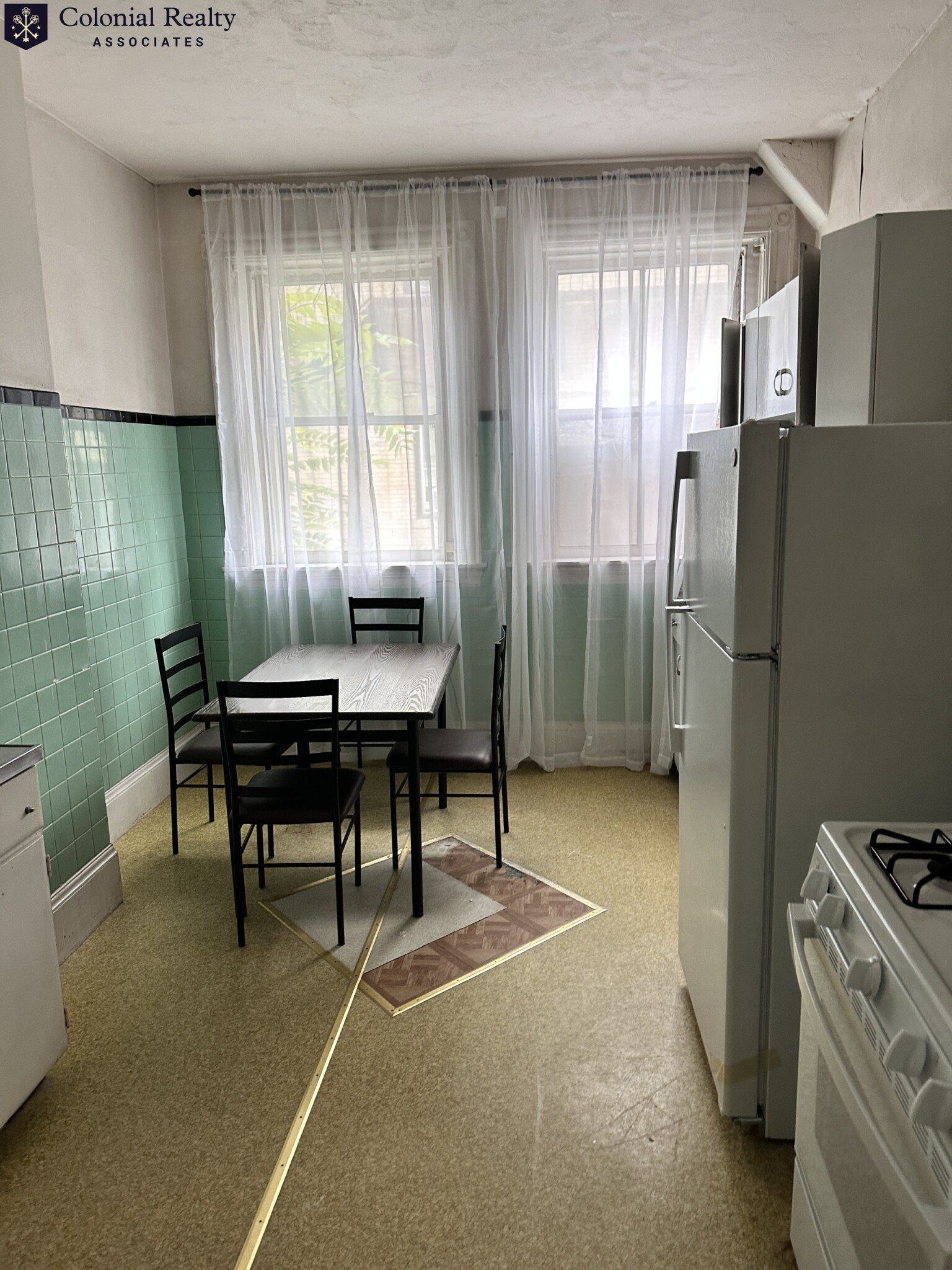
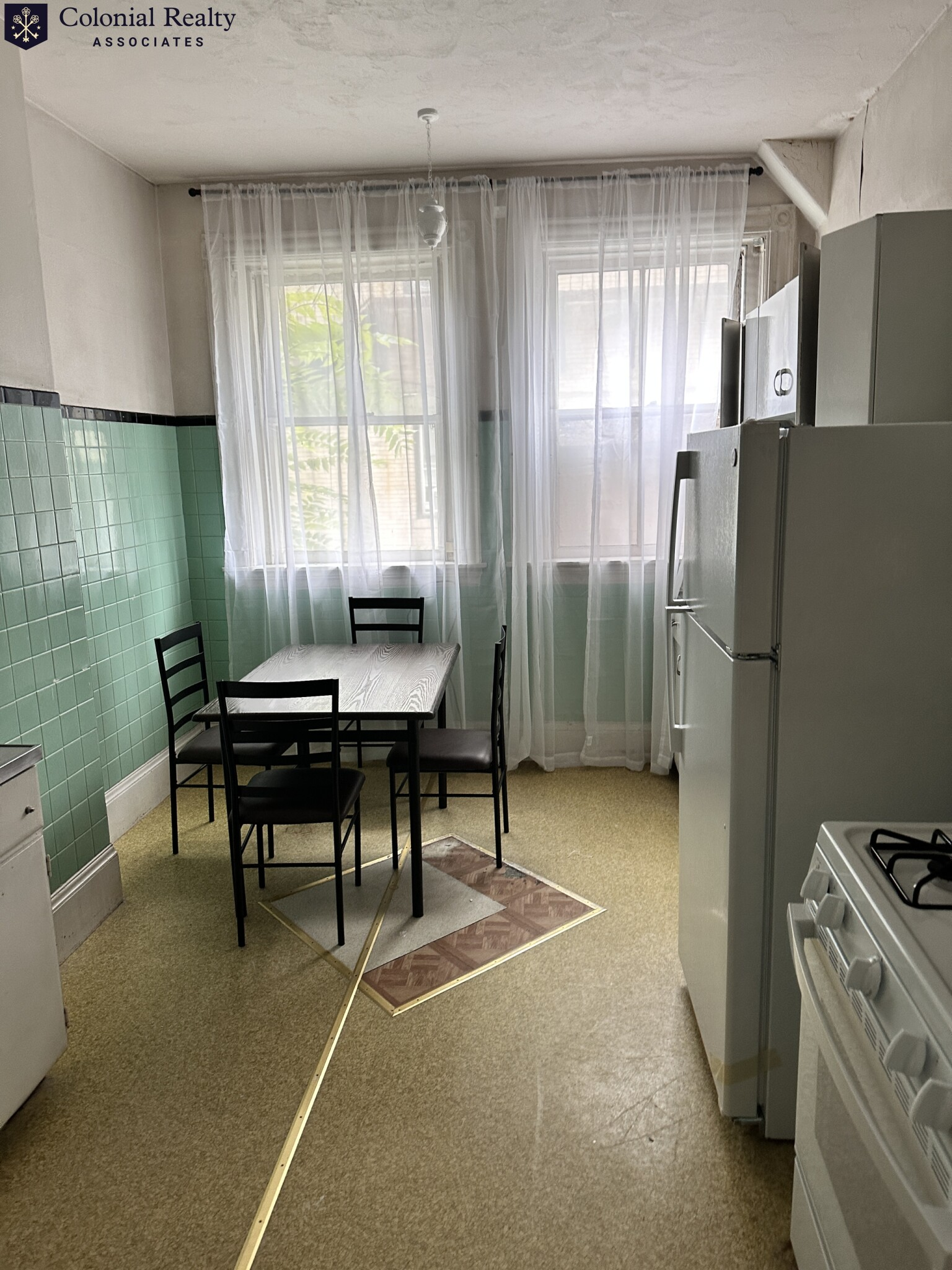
+ pendant light (430, 182)
